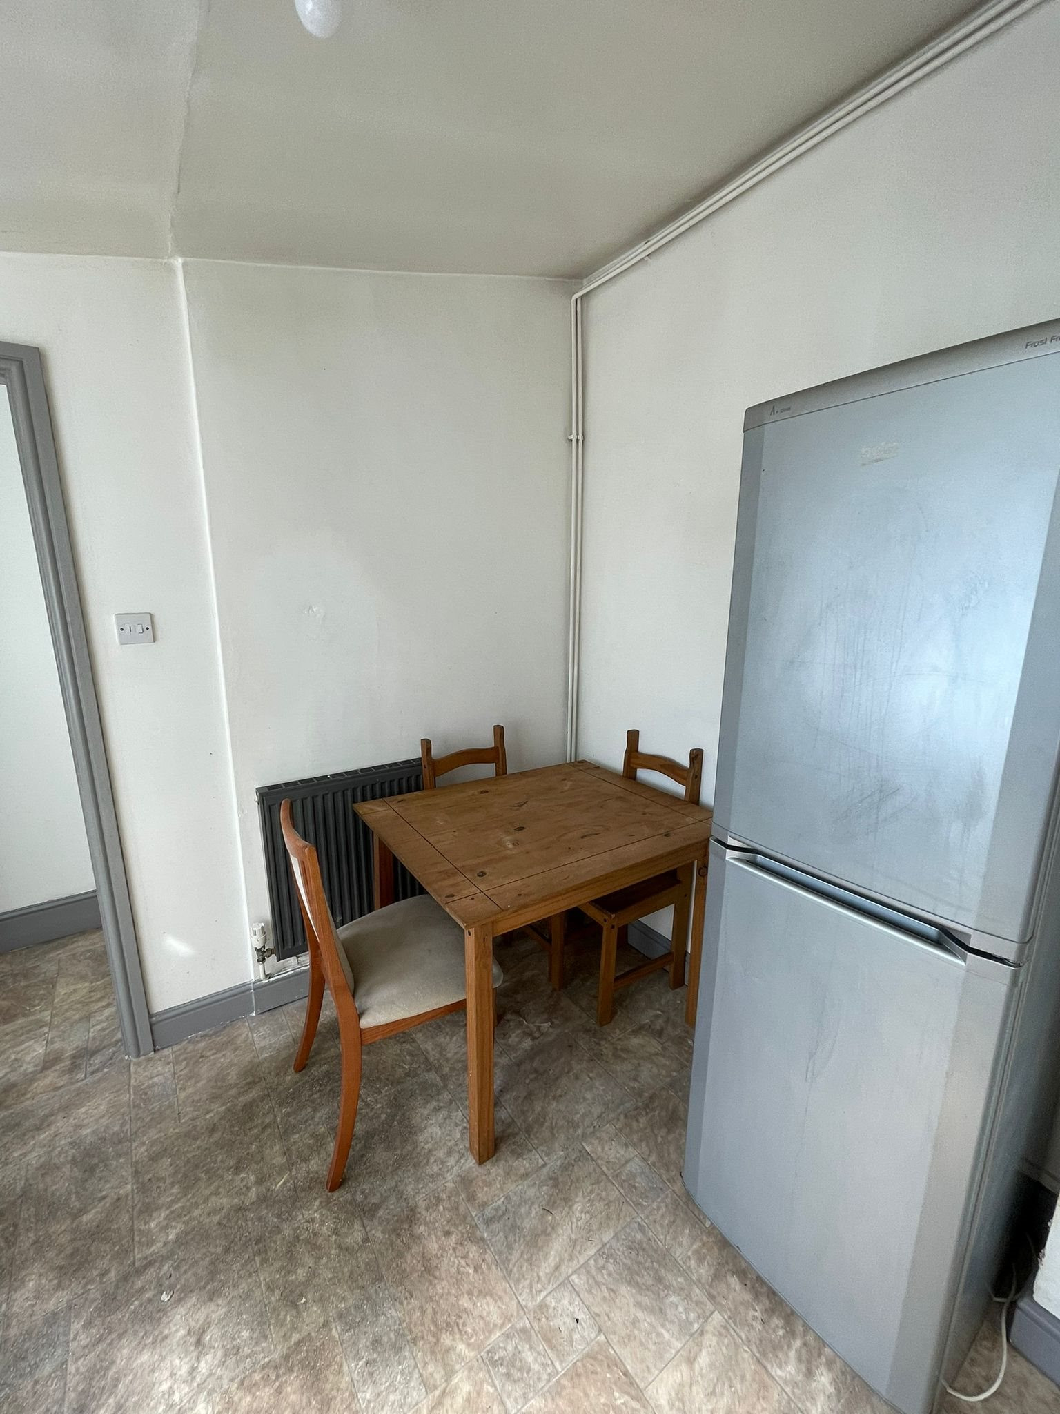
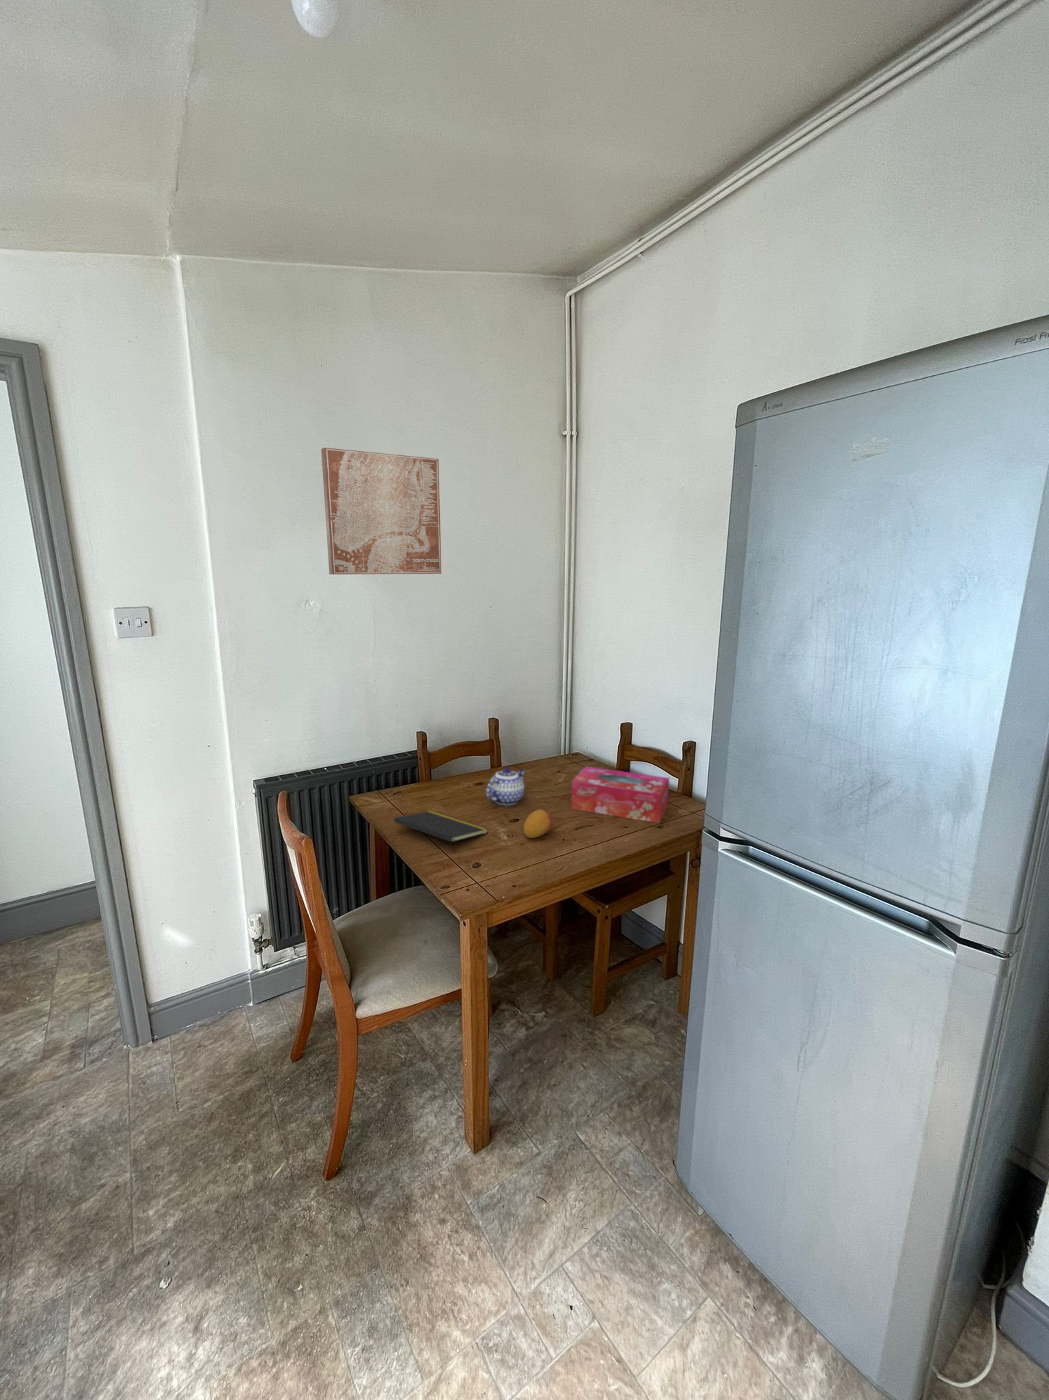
+ tissue box (620, 793)
+ fruit (538, 823)
+ teapot (506, 784)
+ wall art (385, 515)
+ notepad (441, 825)
